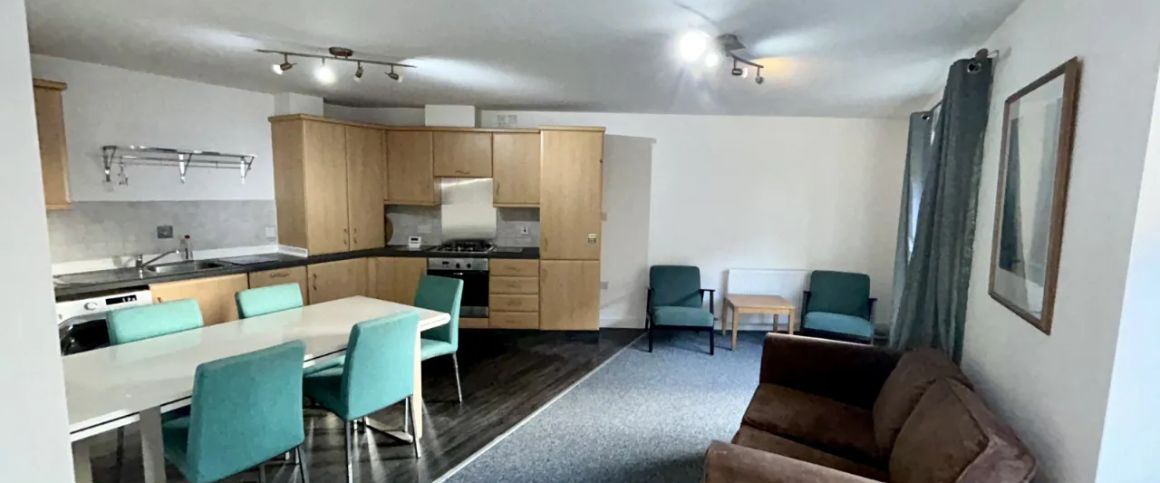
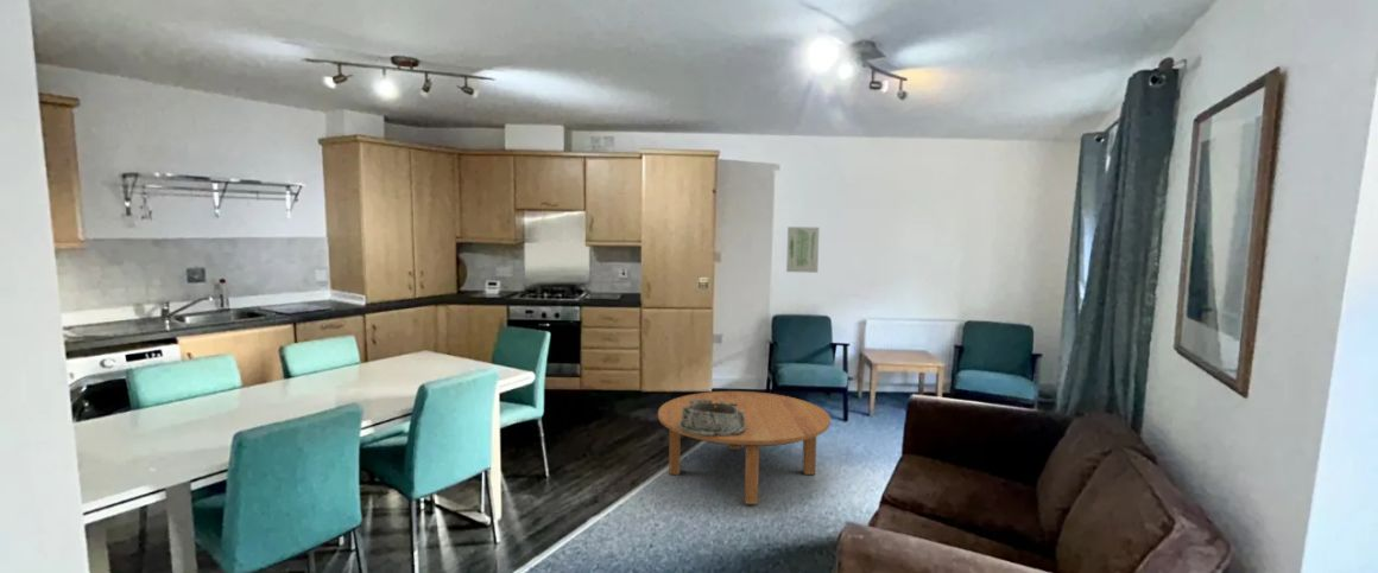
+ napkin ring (710, 415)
+ wall art (802, 249)
+ coffee table (742, 443)
